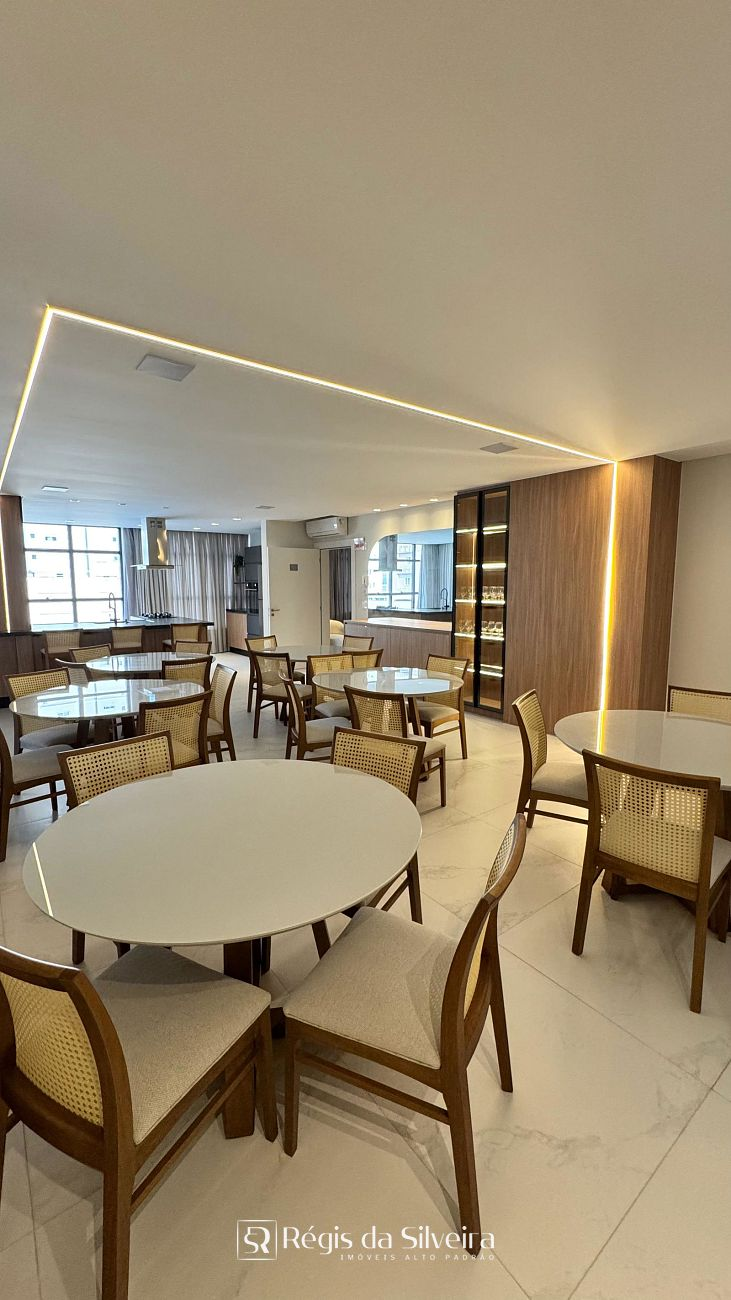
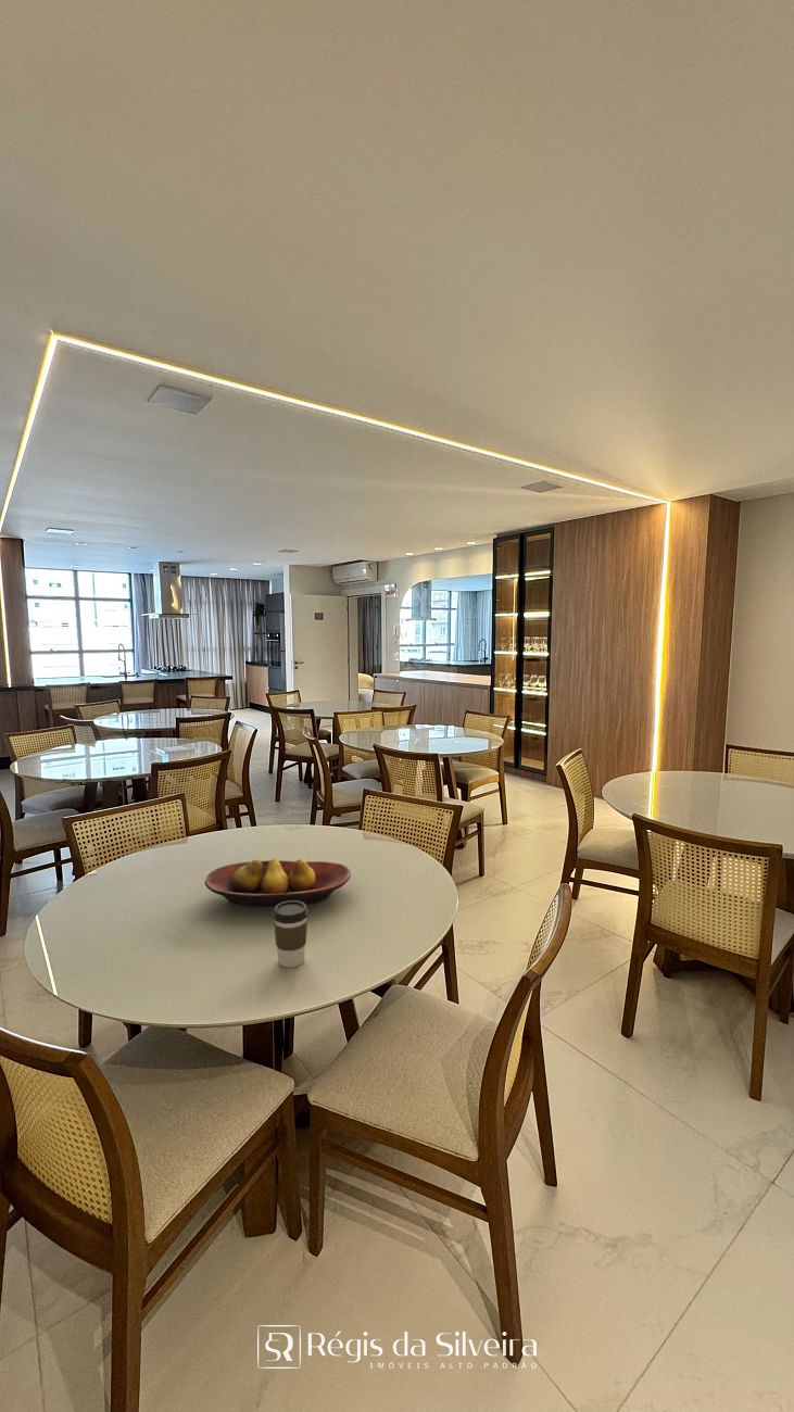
+ coffee cup (291, 934)
+ fruit bowl (279, 878)
